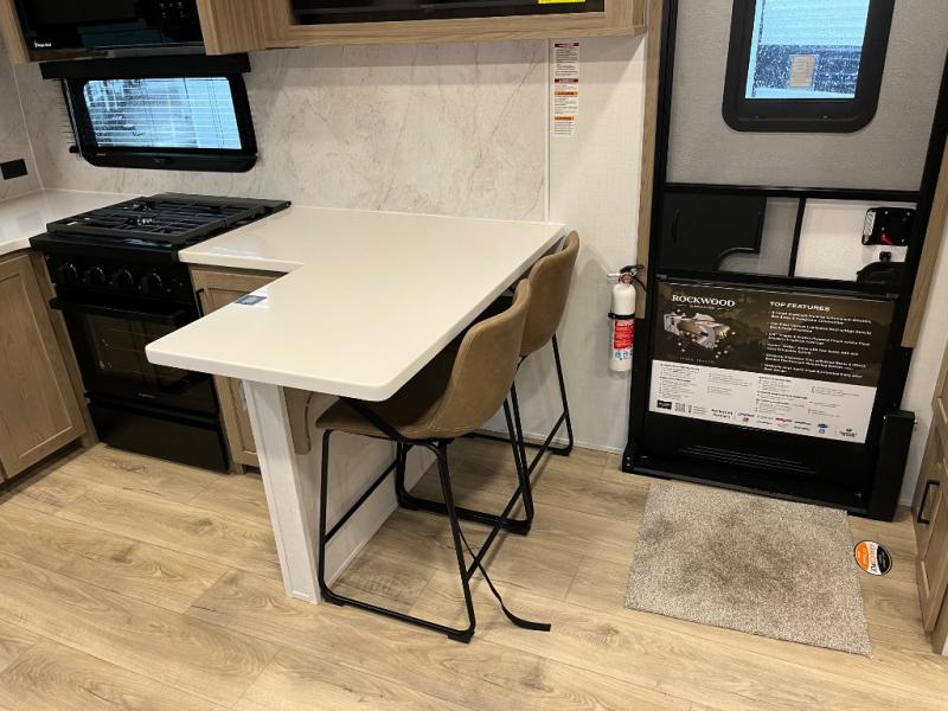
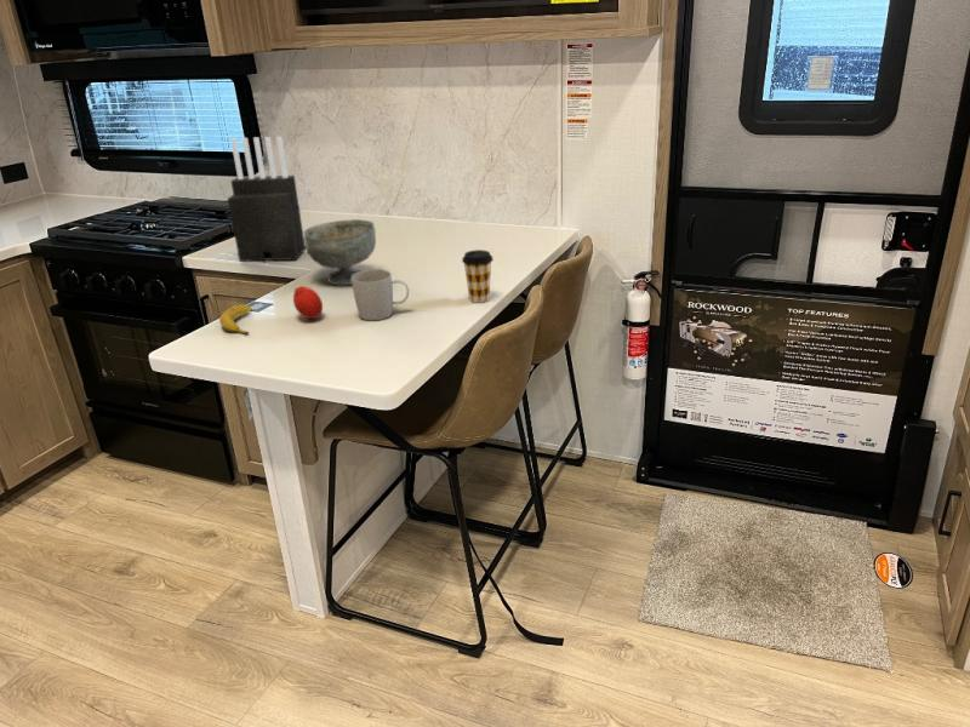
+ knife block (262, 200)
+ coffee cup (478, 276)
+ fruit (307, 302)
+ banana (240, 315)
+ bowl (341, 253)
+ mug (381, 294)
